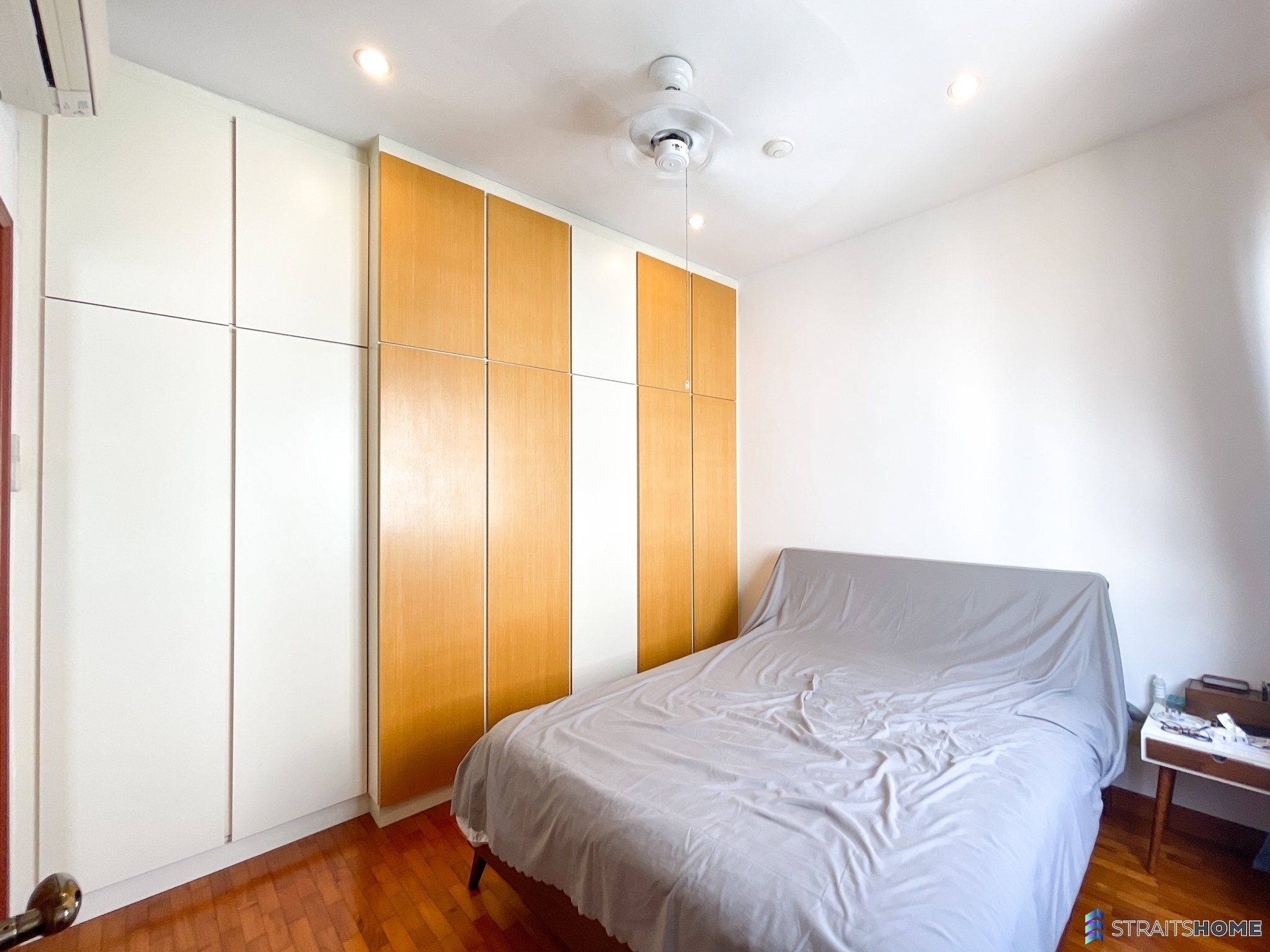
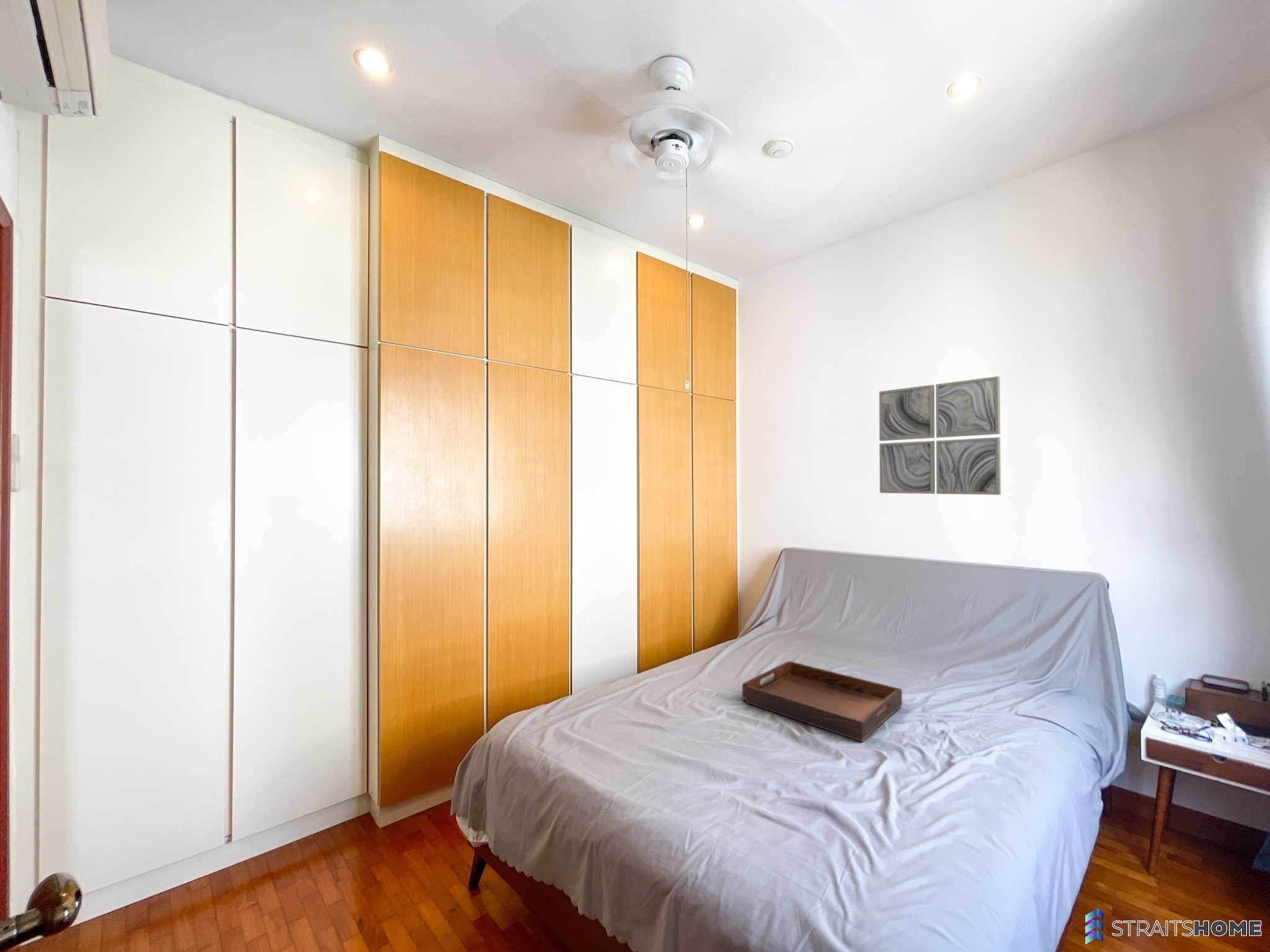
+ wall art (934, 438)
+ serving tray (820, 695)
